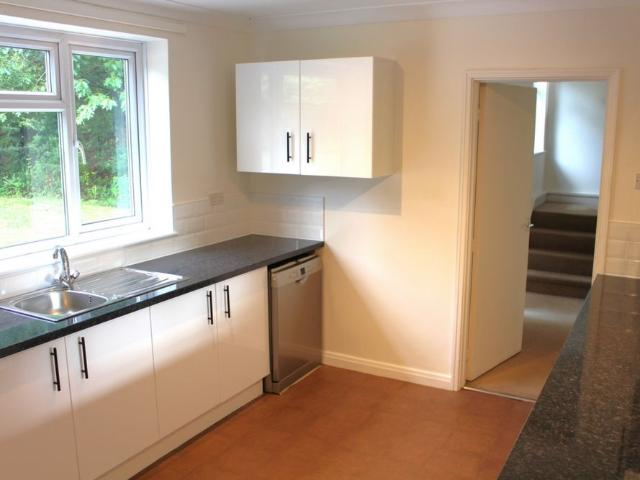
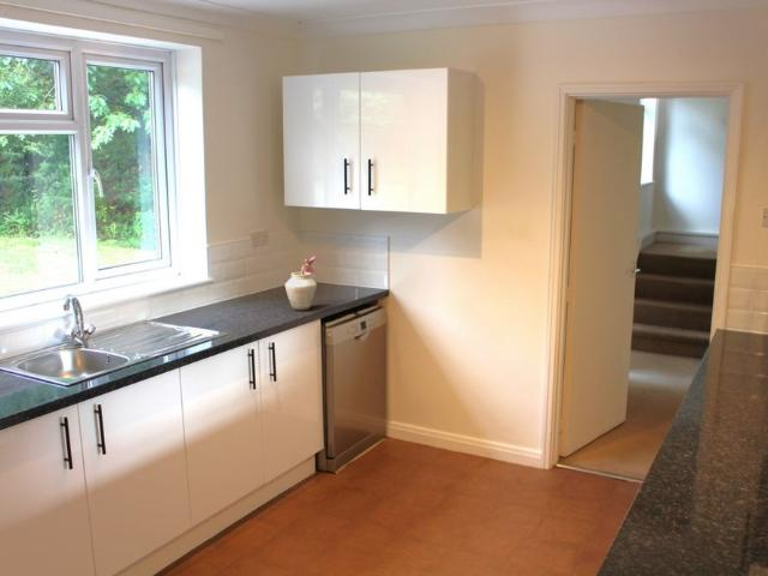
+ vase (302, 282)
